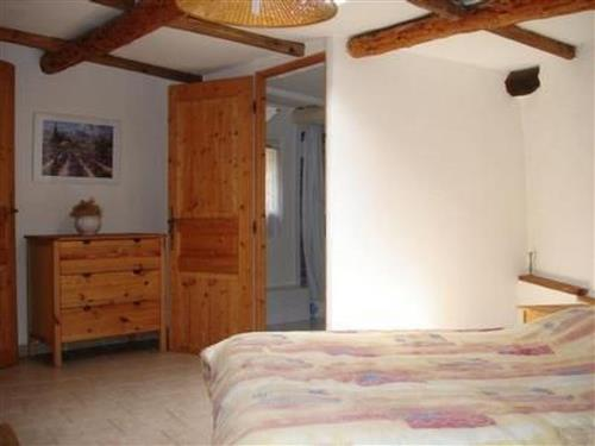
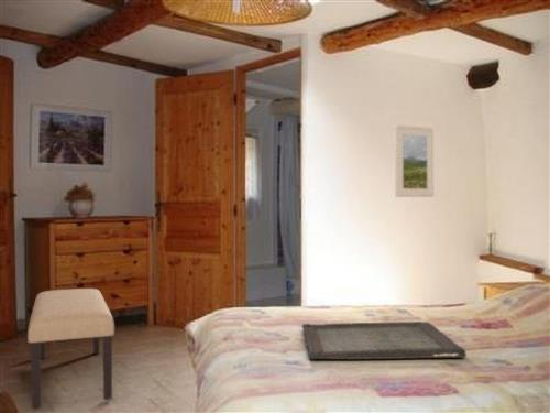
+ bench (70, 337)
+ serving tray (375, 338)
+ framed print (414, 162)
